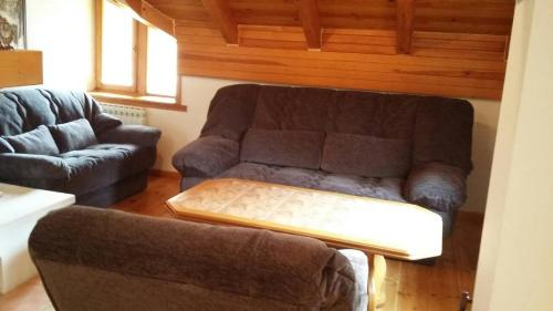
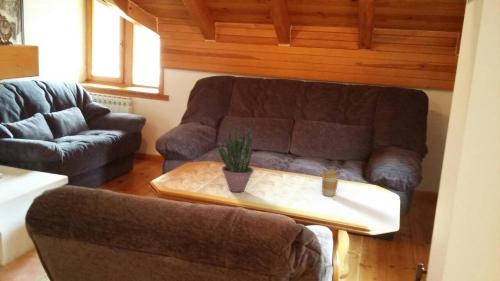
+ potted plant (236, 157)
+ coffee cup (329, 182)
